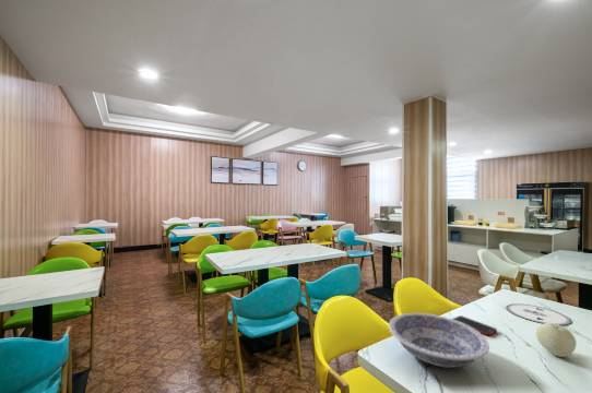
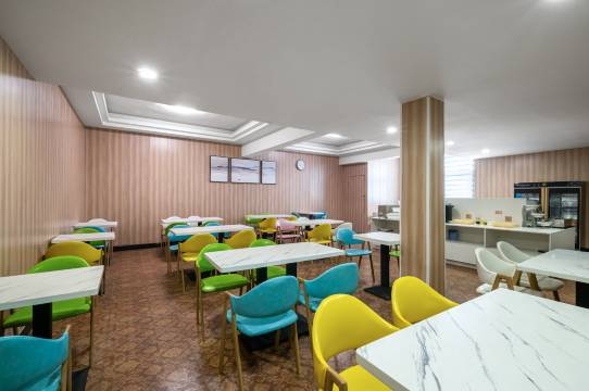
- fruit (555, 338)
- plate (536, 312)
- cell phone (473, 324)
- bowl (435, 343)
